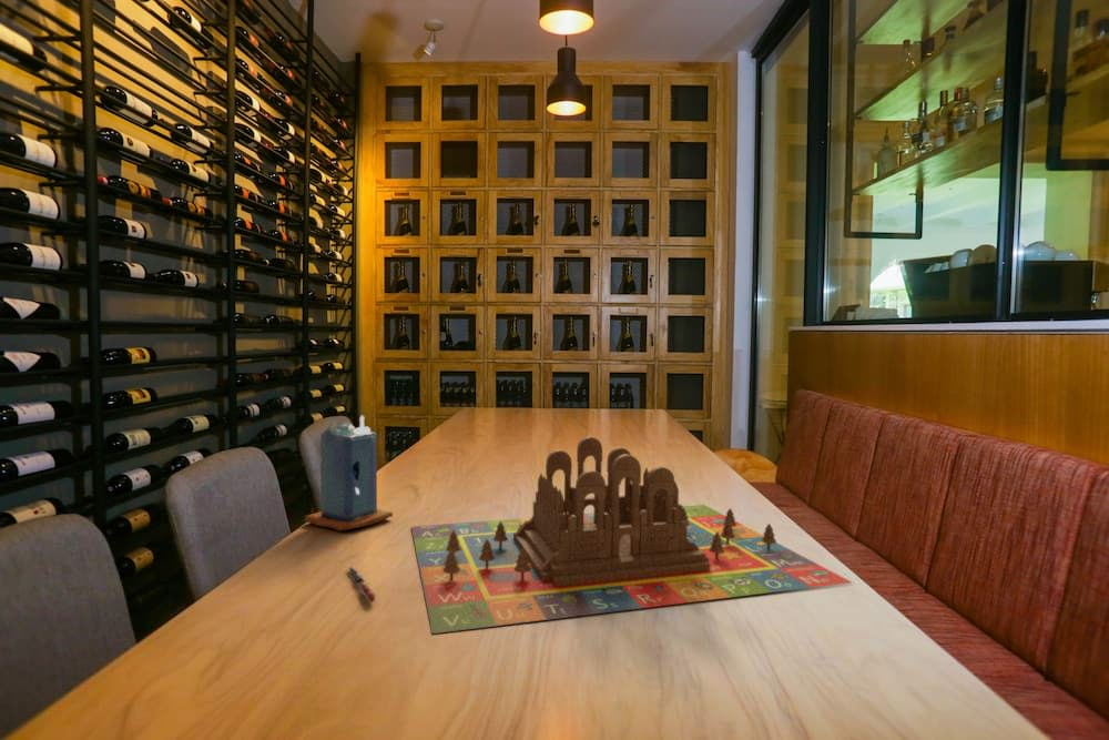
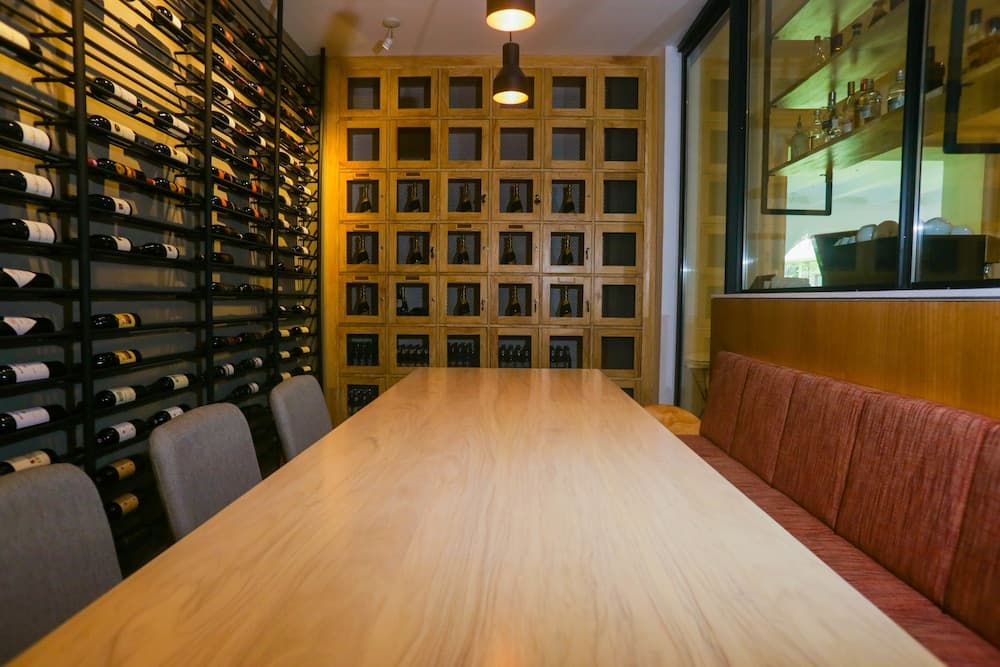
- pen (360, 581)
- candle (348, 467)
- board game (607, 498)
